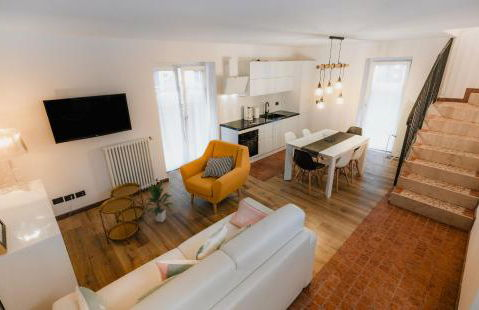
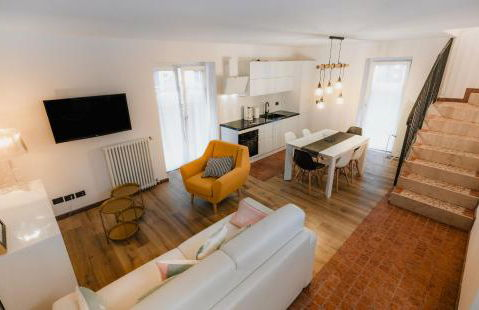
- indoor plant (157, 201)
